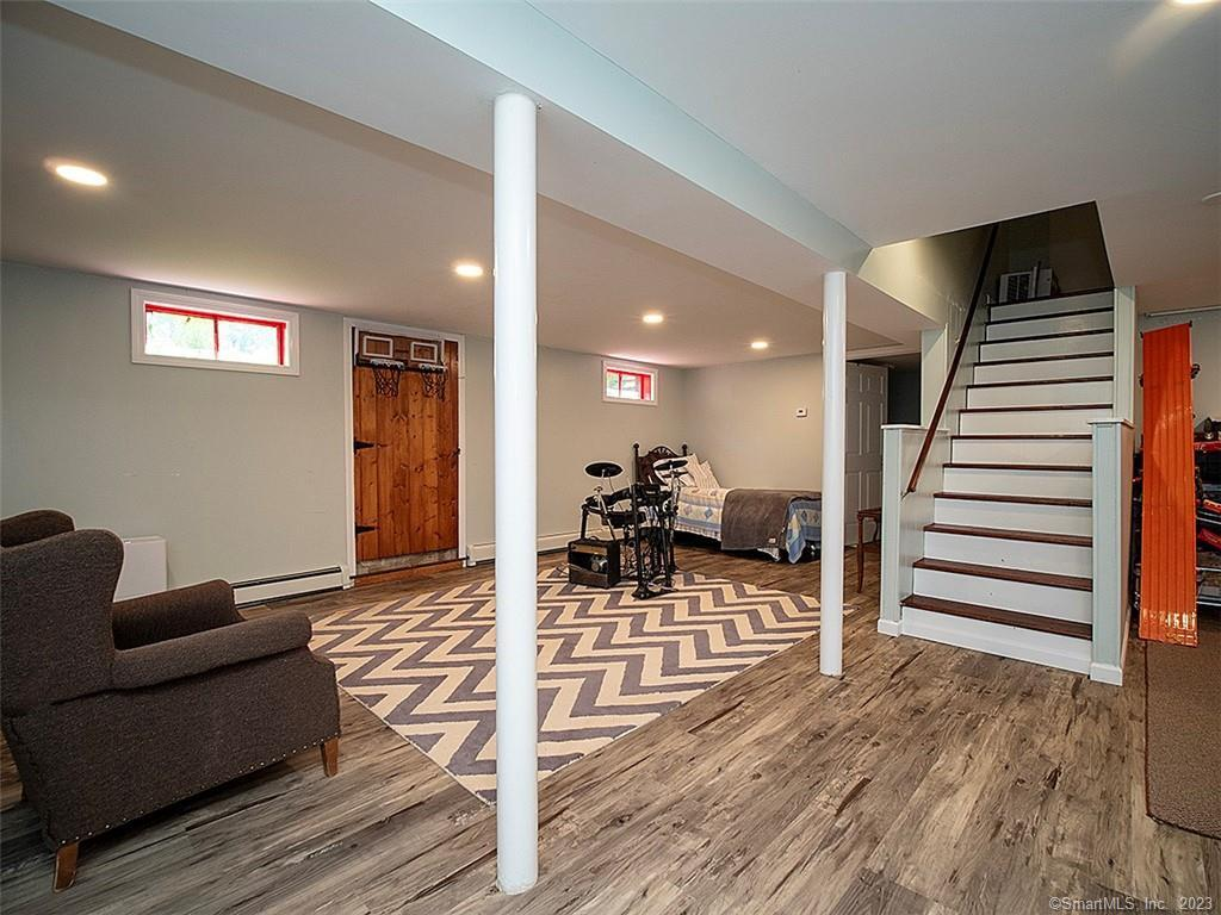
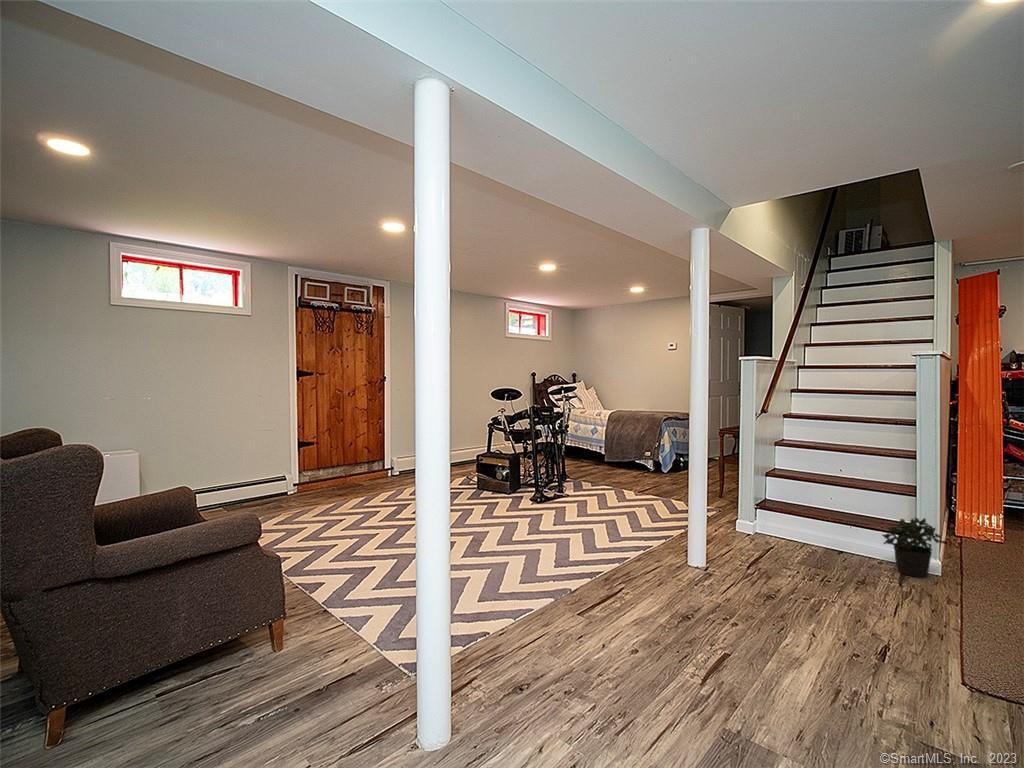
+ potted plant (915, 545)
